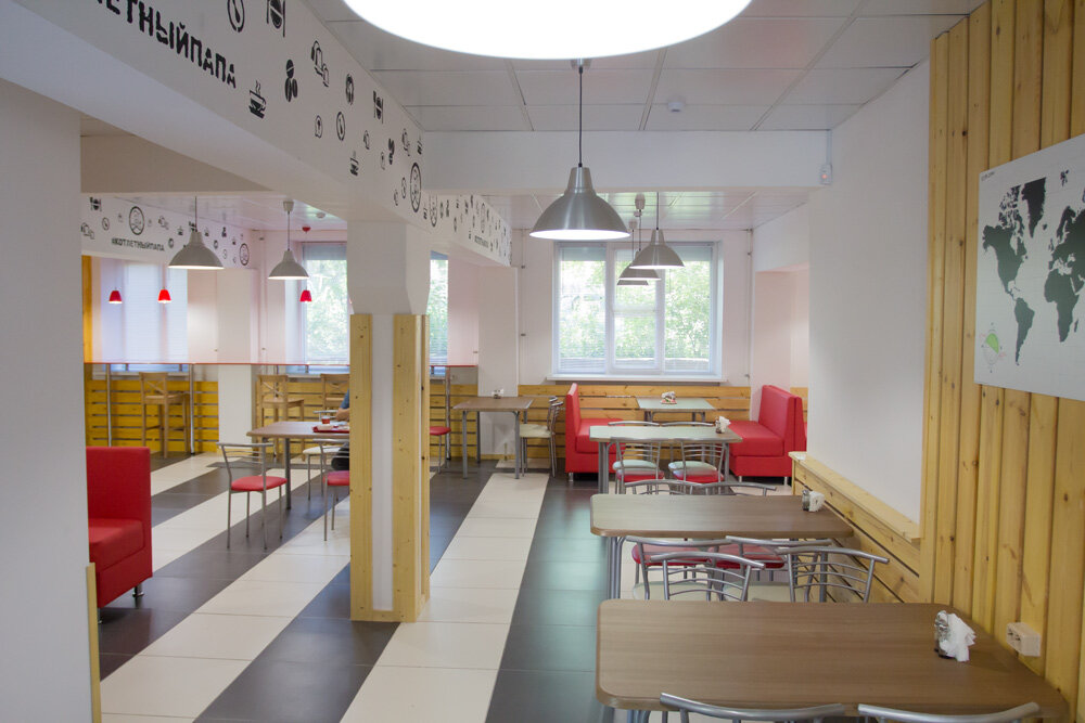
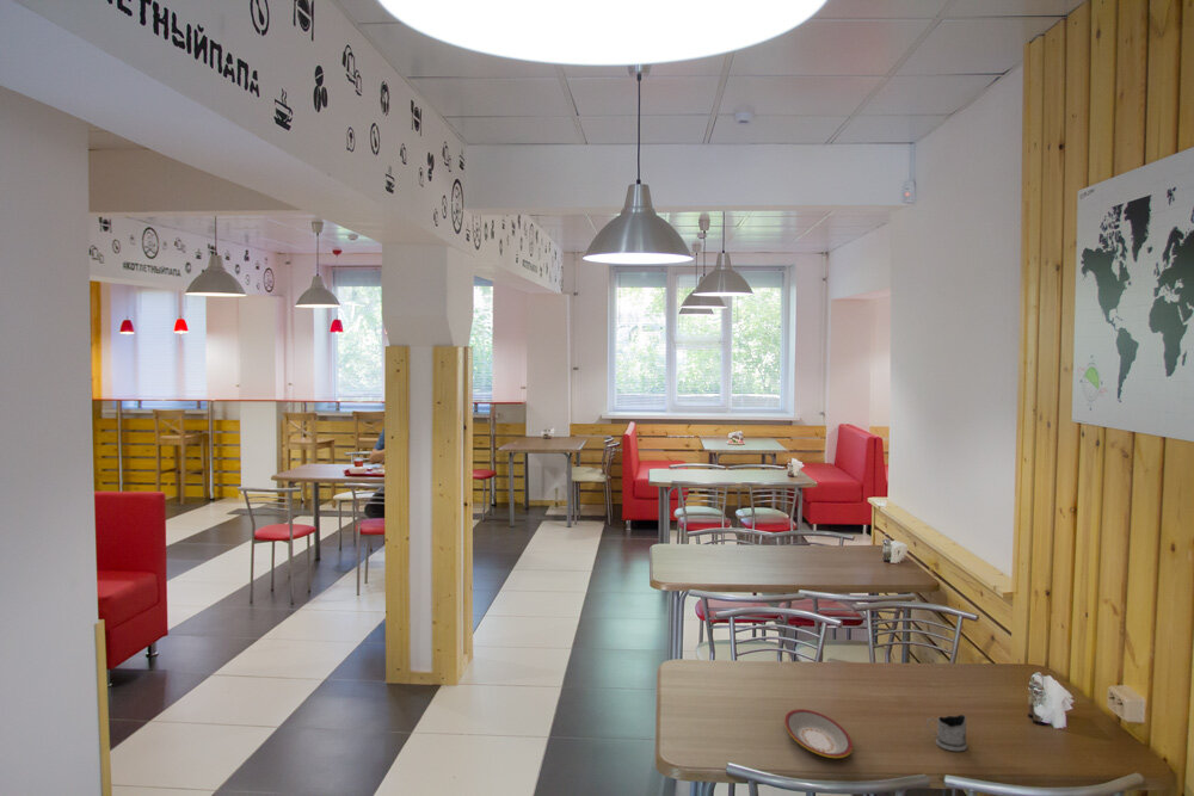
+ tea glass holder (946, 729)
+ plate (817, 735)
